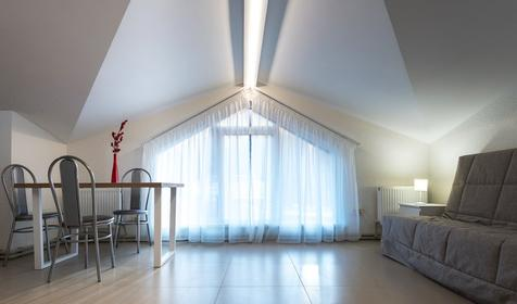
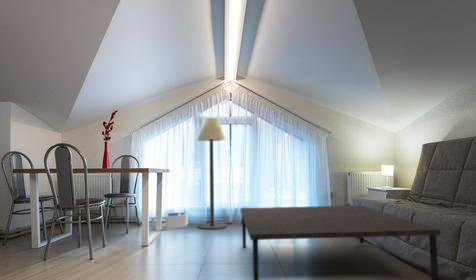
+ coffee table (319, 237)
+ storage bin (170, 220)
+ floor lamp (211, 172)
